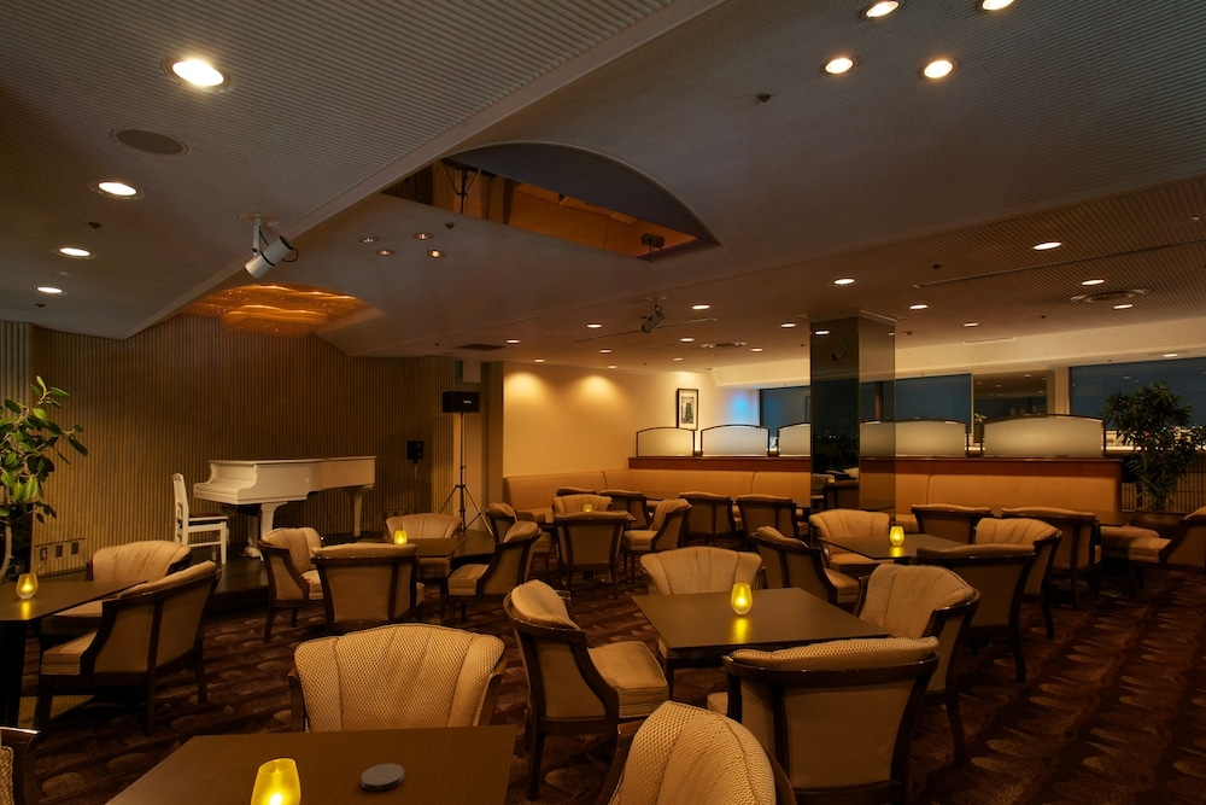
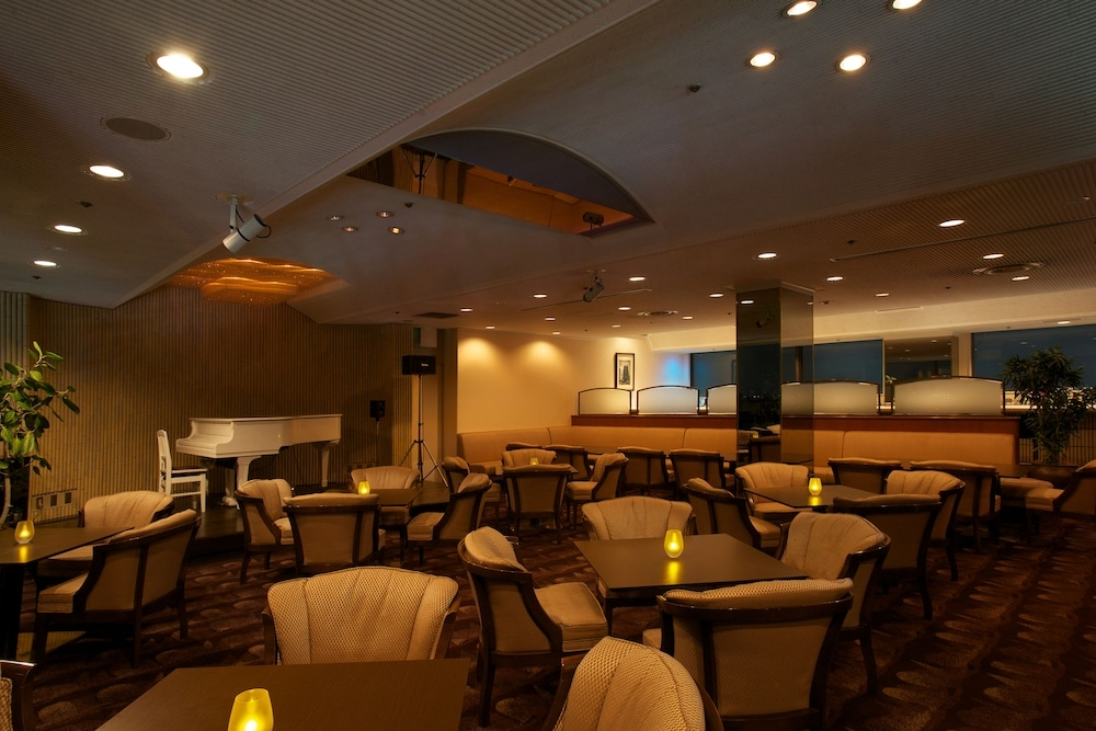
- coaster (382, 776)
